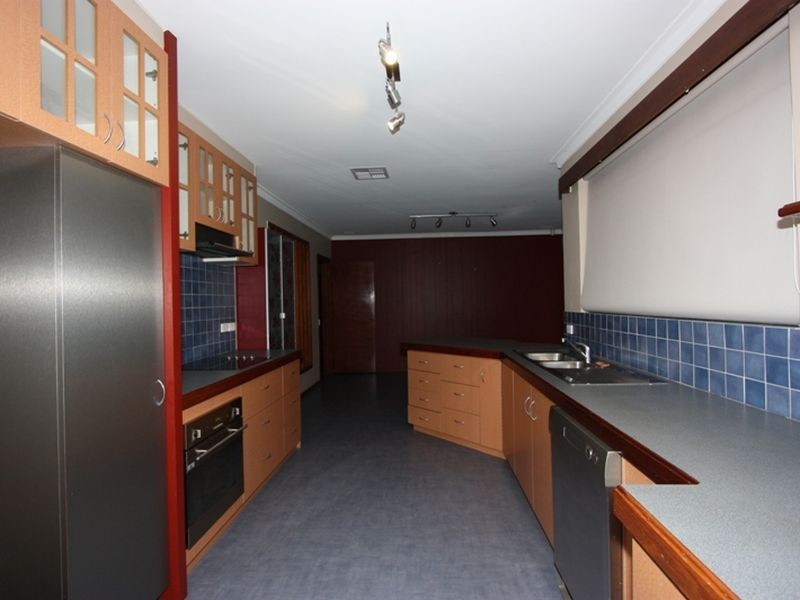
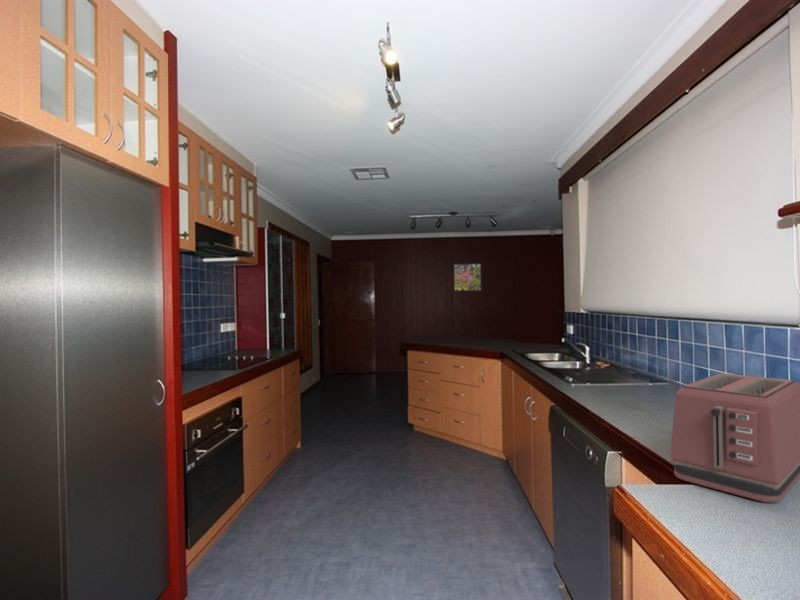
+ toaster (739, 428)
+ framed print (467, 277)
